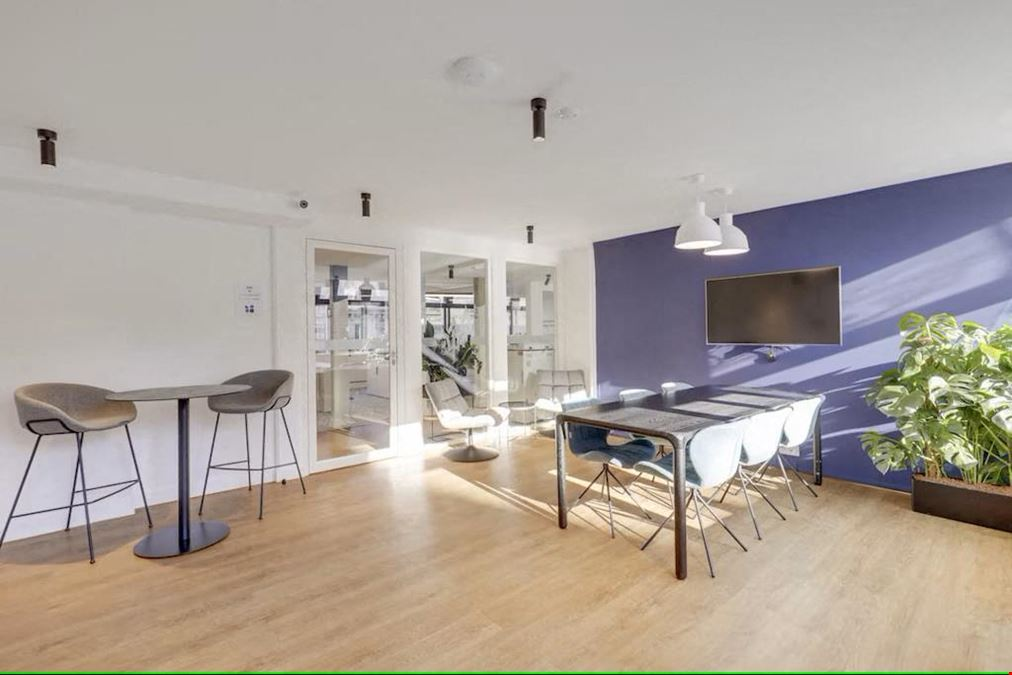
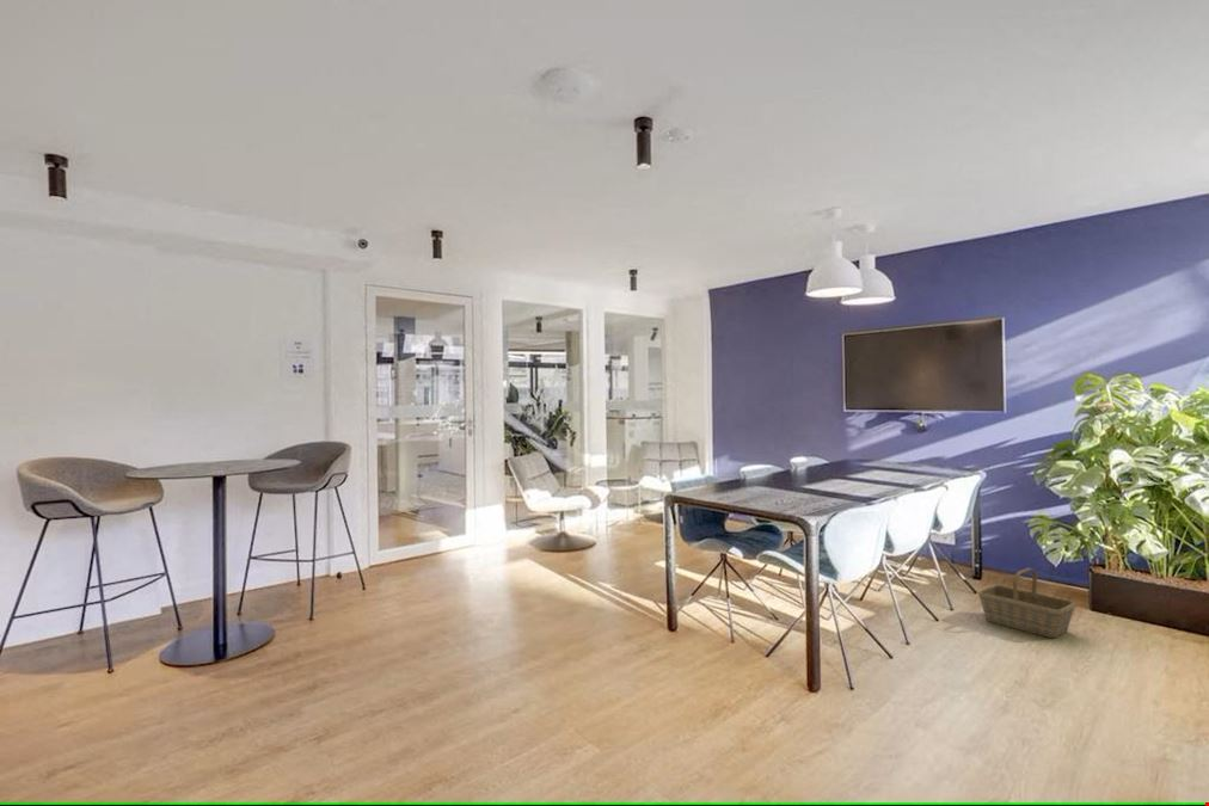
+ basket (1025, 597)
